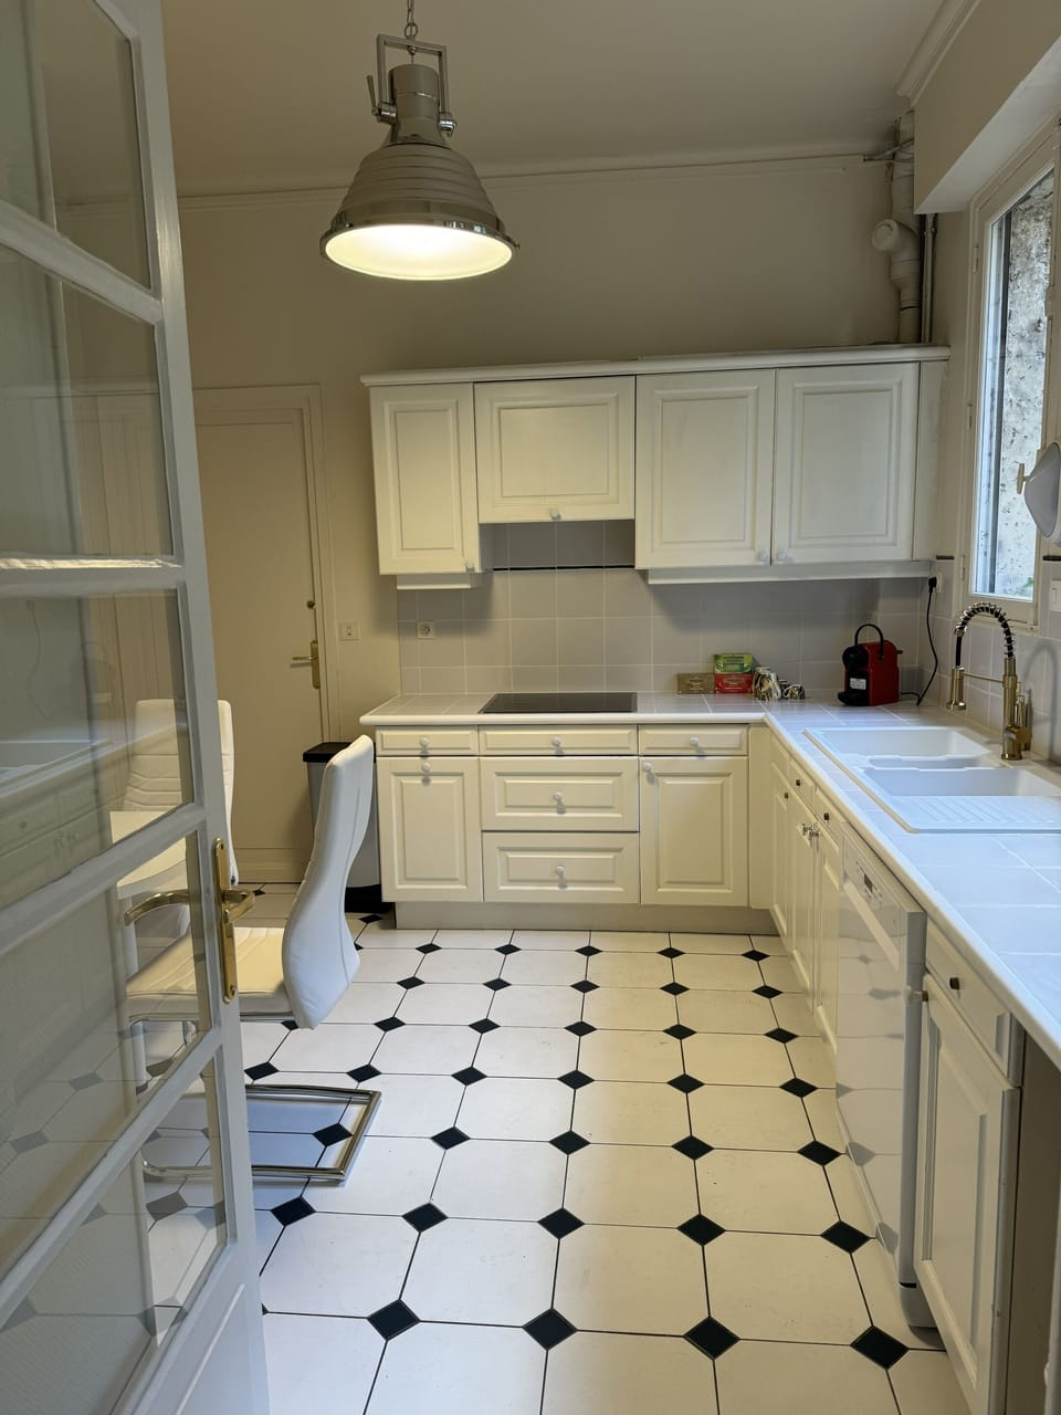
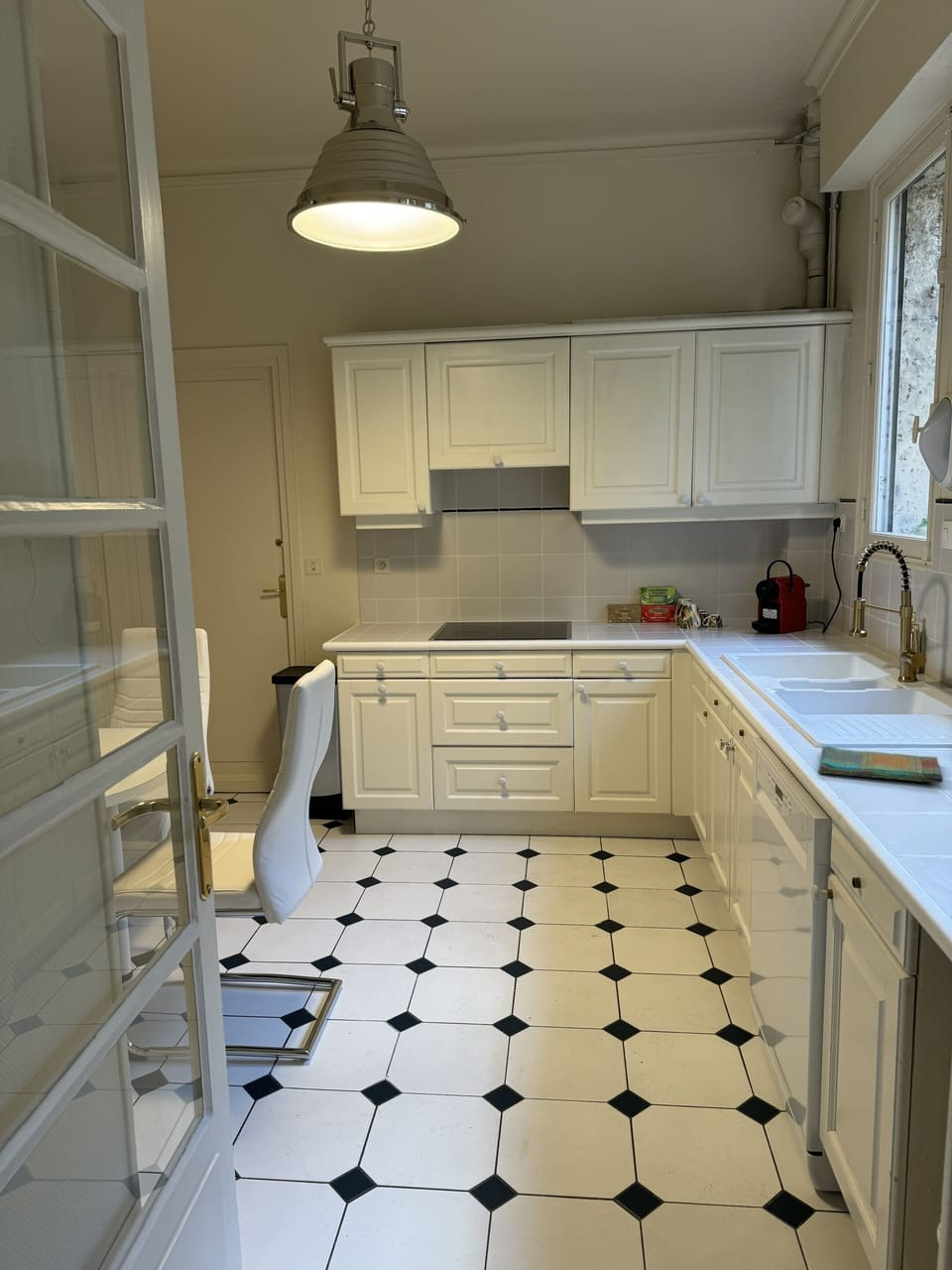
+ dish towel (878, 763)
